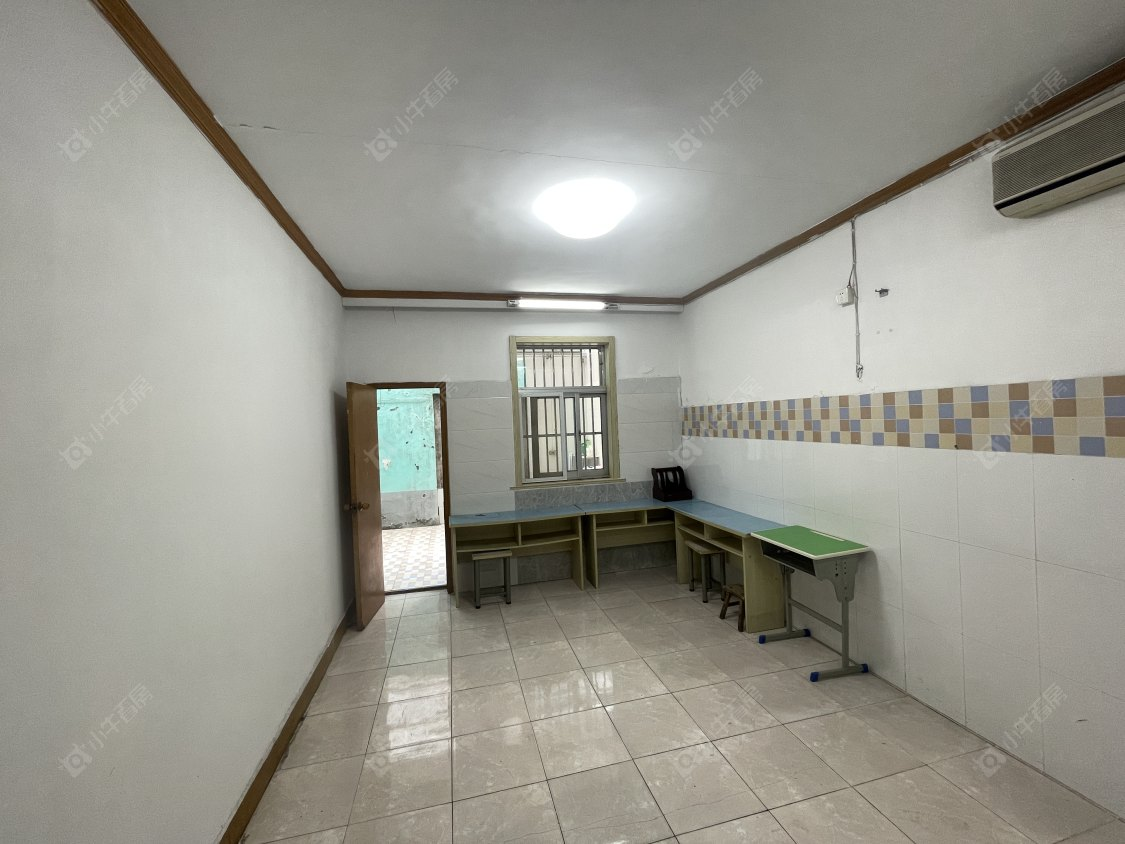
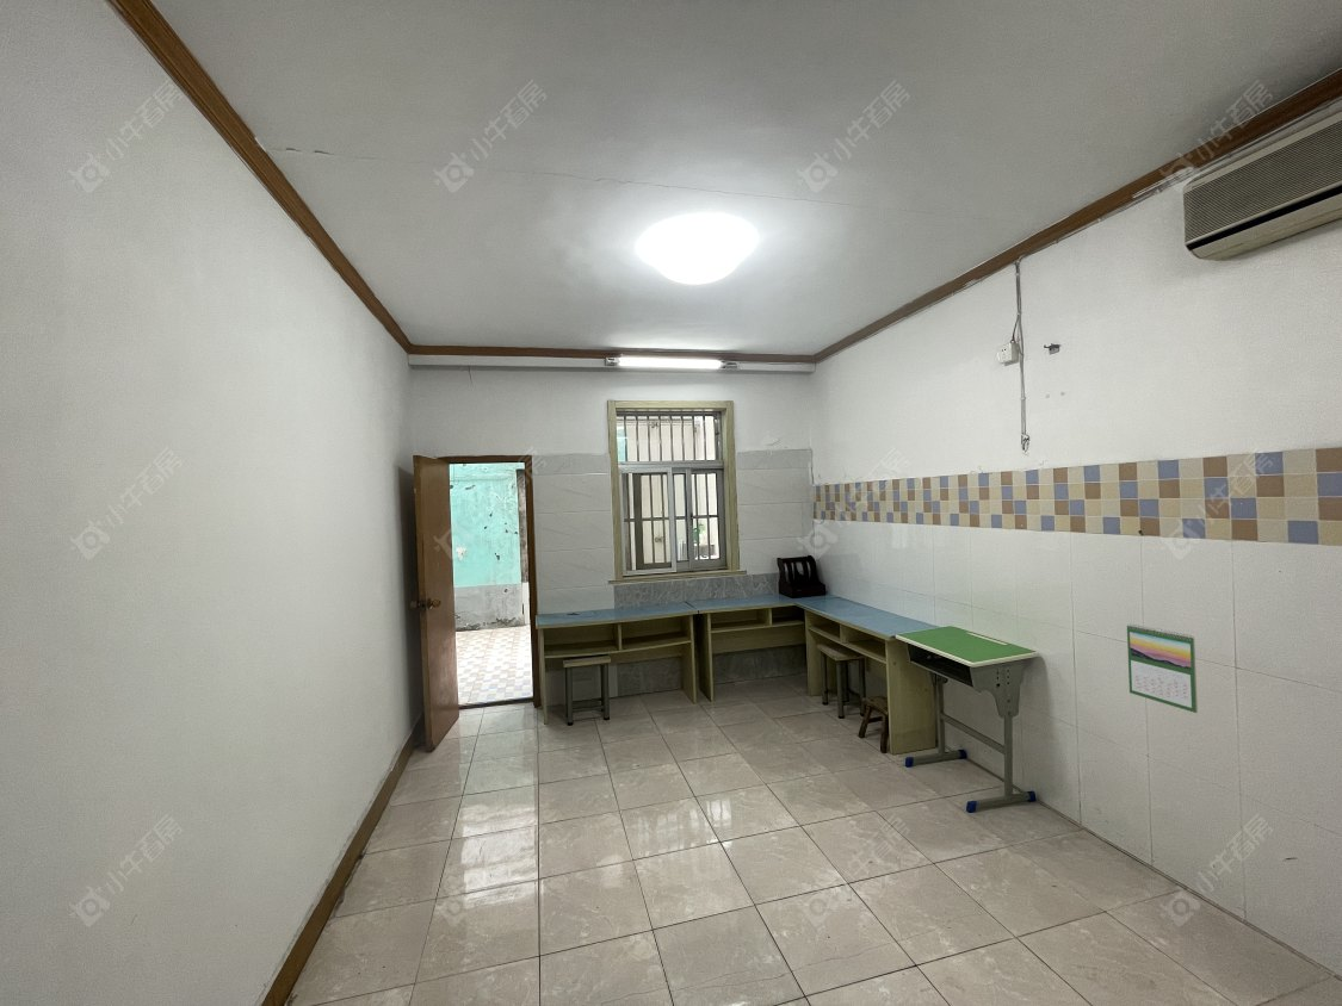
+ calendar (1159, 665)
